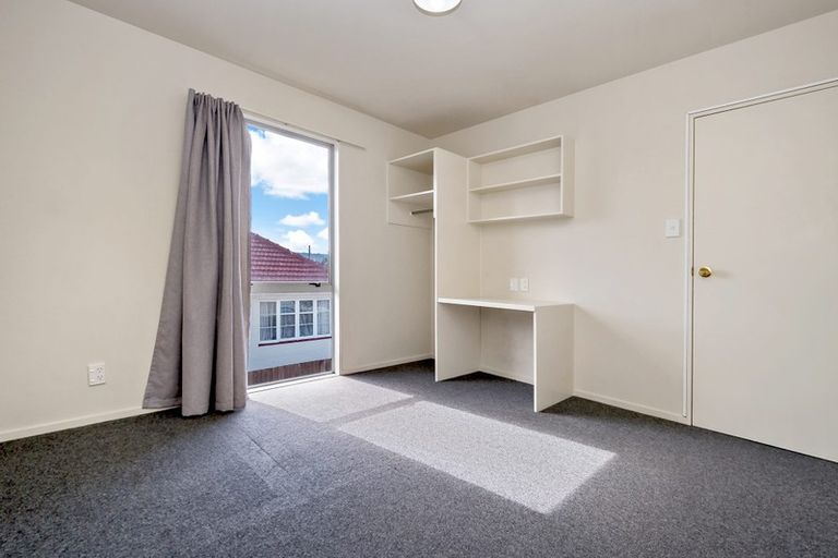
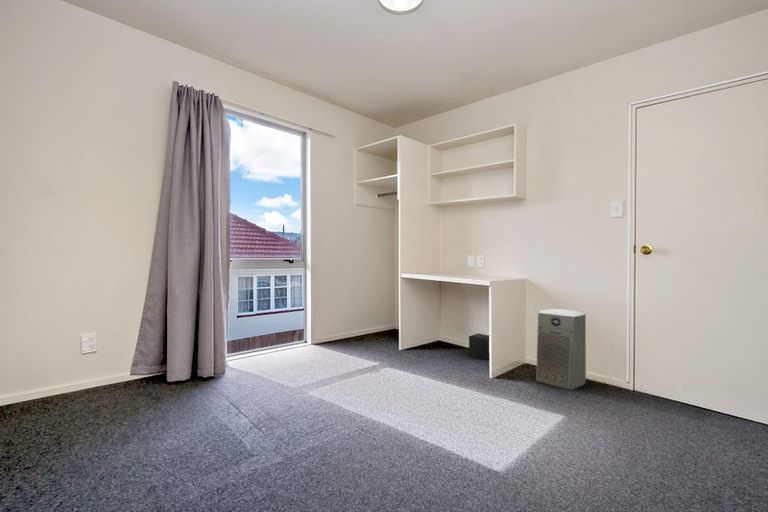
+ speaker (480, 345)
+ fan (562, 345)
